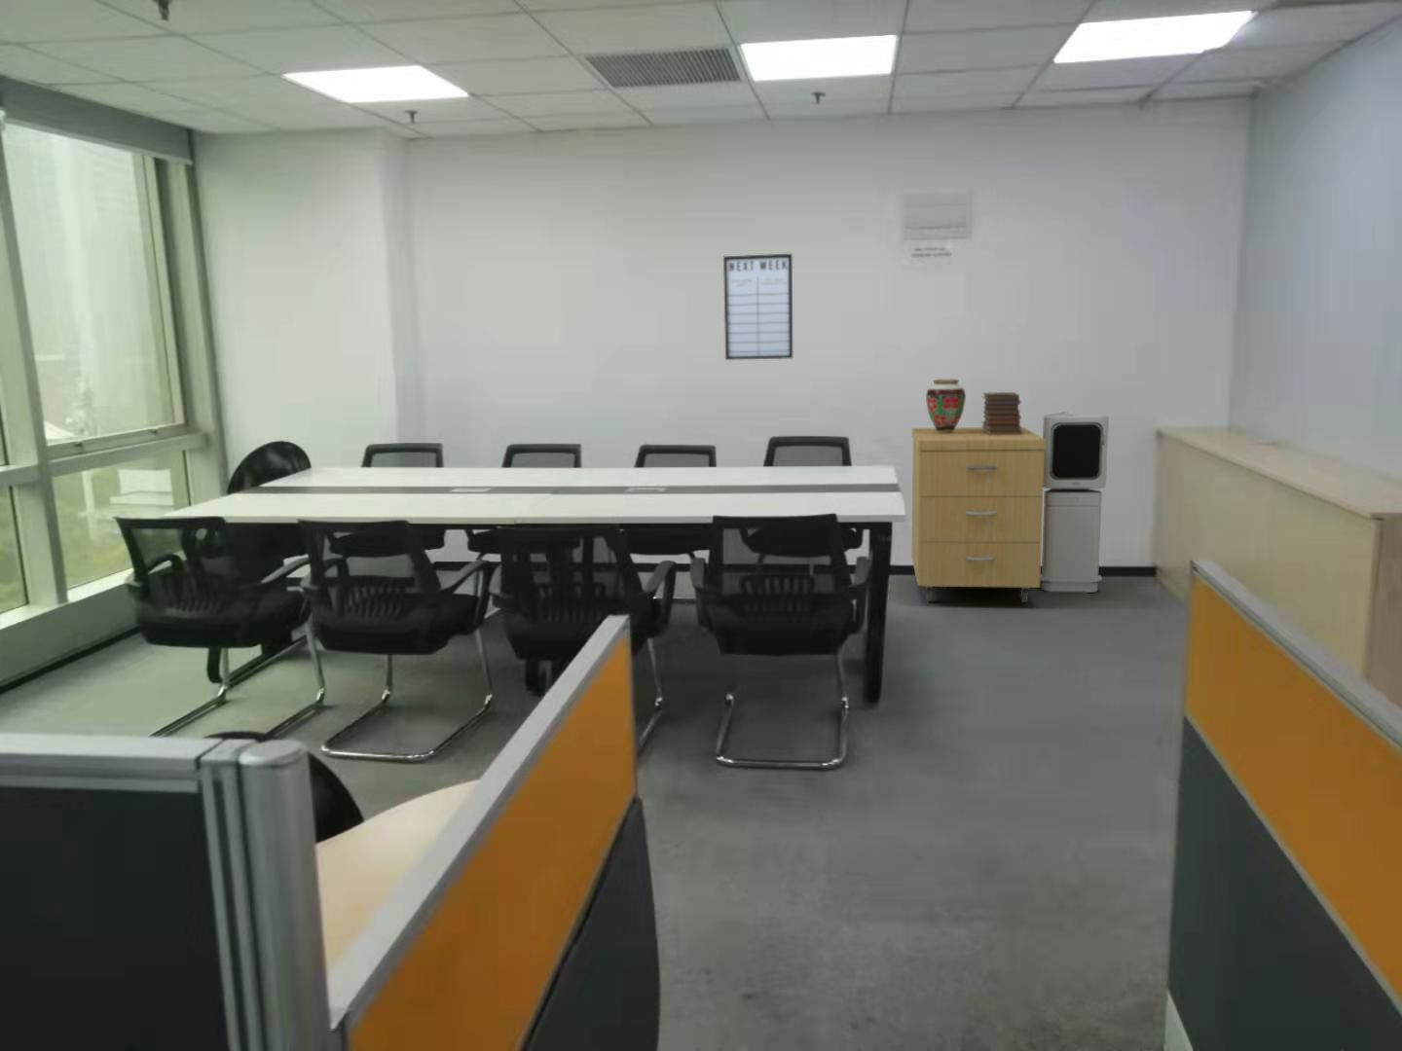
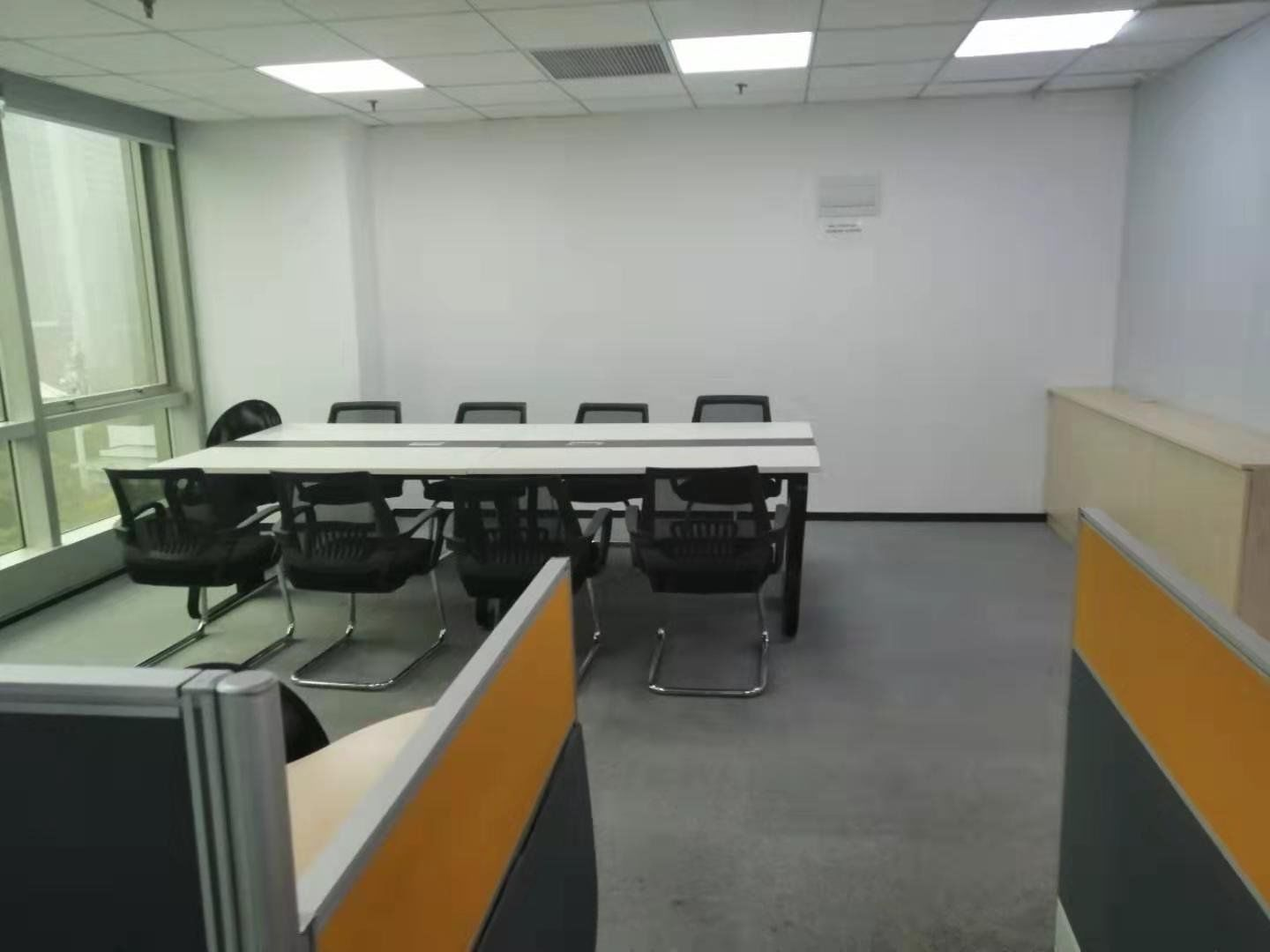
- book stack (1000, 413)
- vase (945, 406)
- storage cabinet (971, 513)
- air purifier (1068, 500)
- writing board (757, 308)
